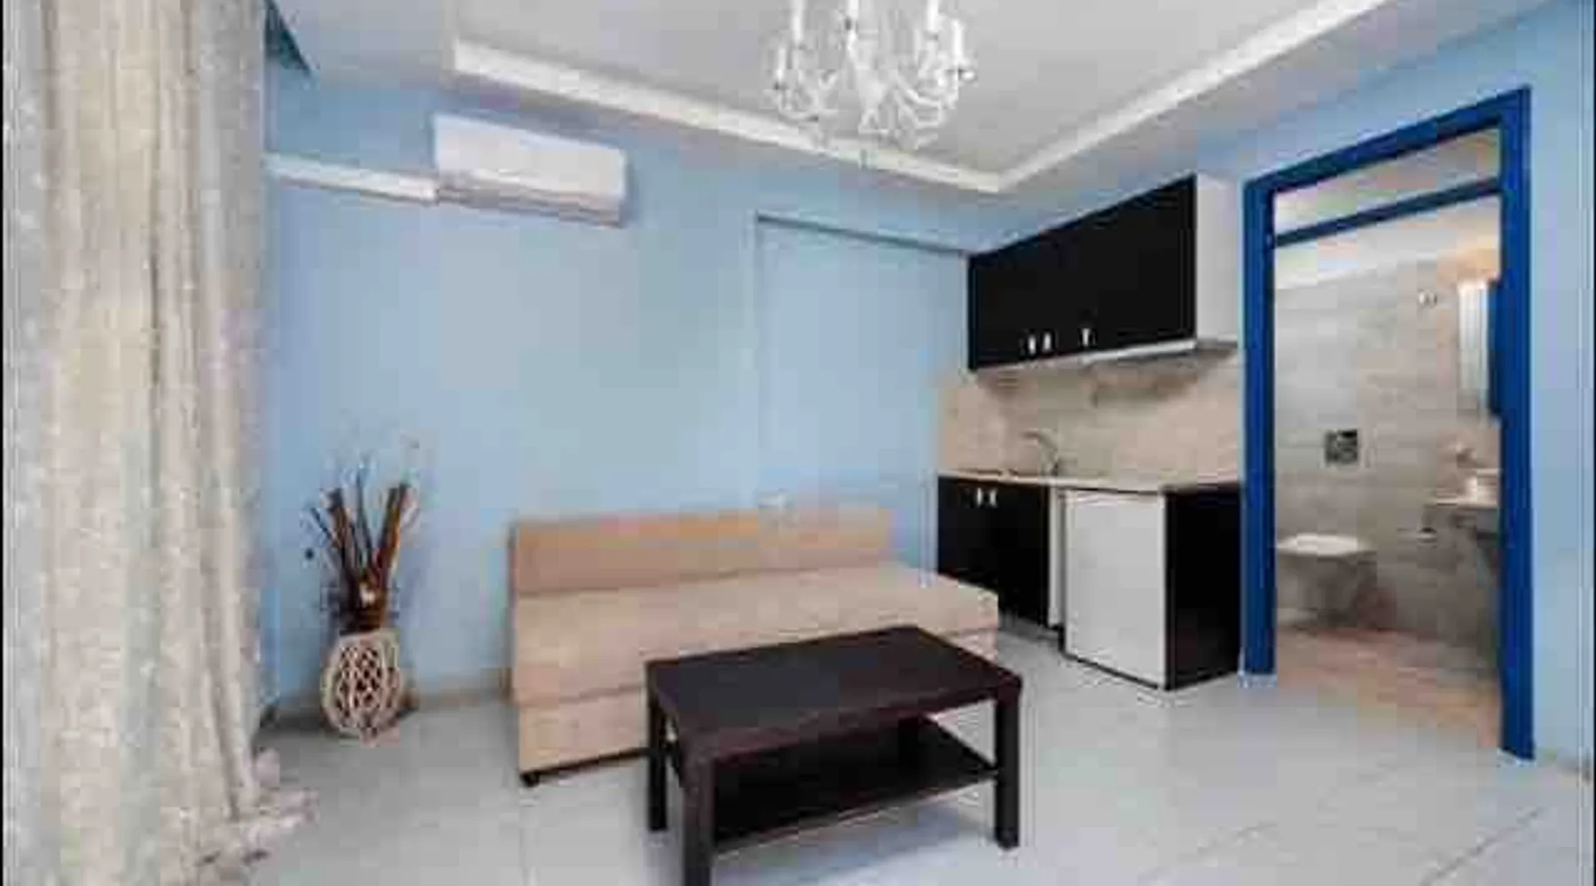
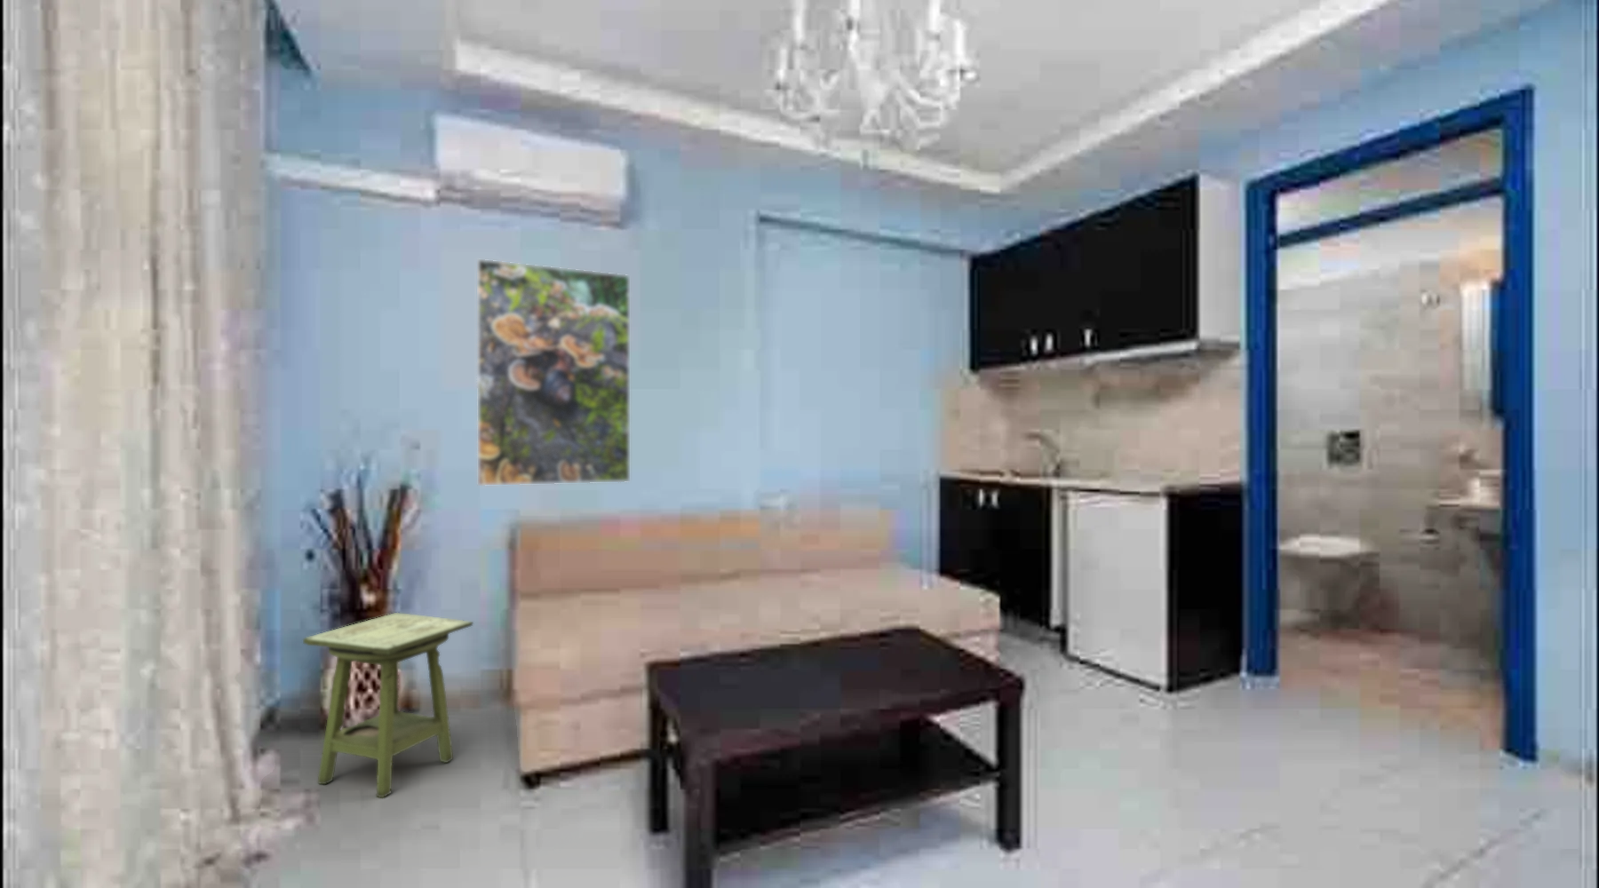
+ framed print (556, 375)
+ side table (392, 700)
